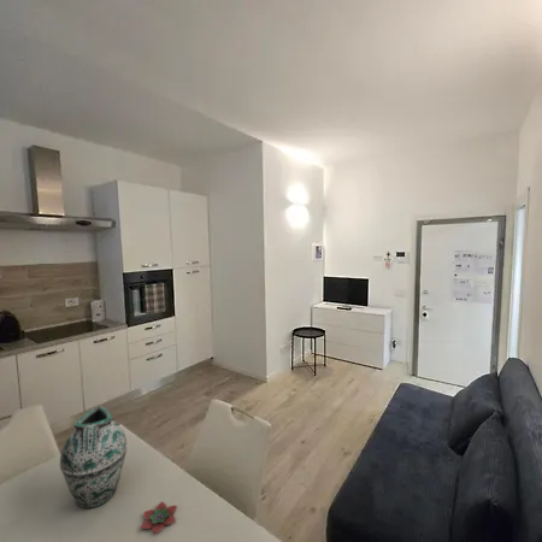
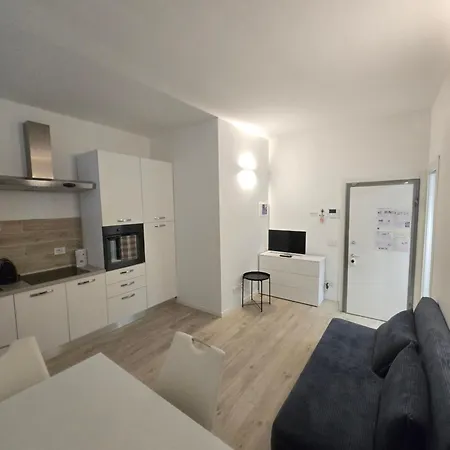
- flower (159, 517)
- vase (95, 455)
